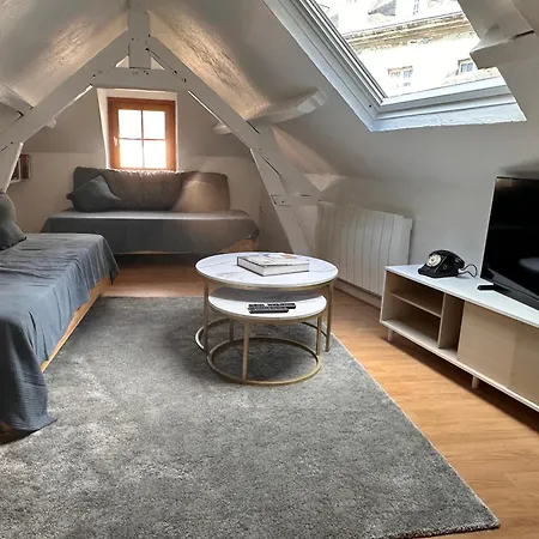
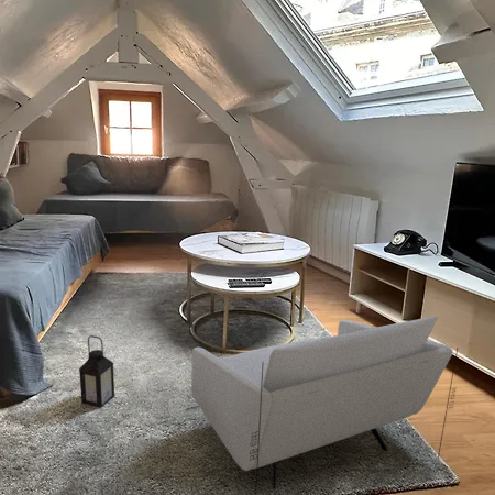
+ armchair (294, 359)
+ lantern (96, 369)
